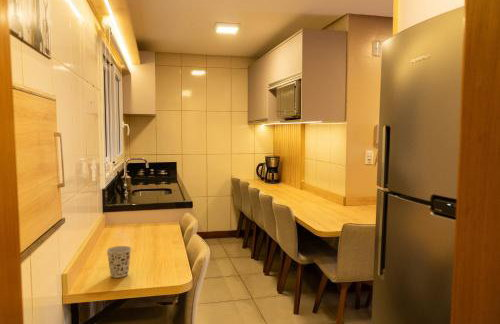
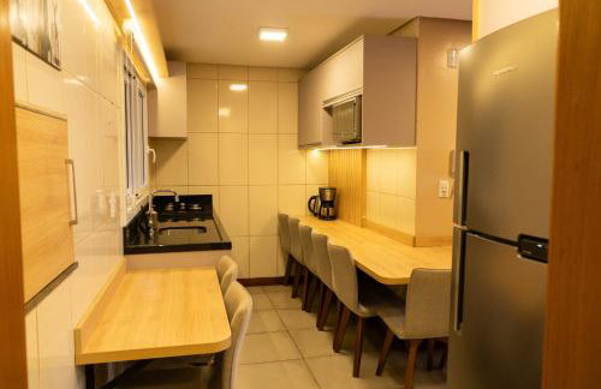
- cup (119, 262)
